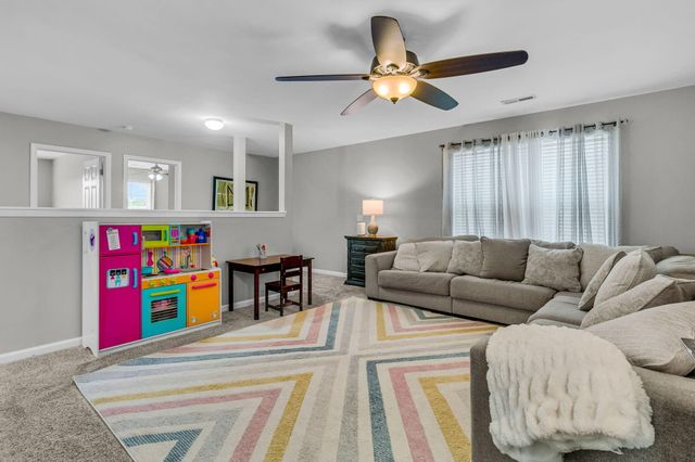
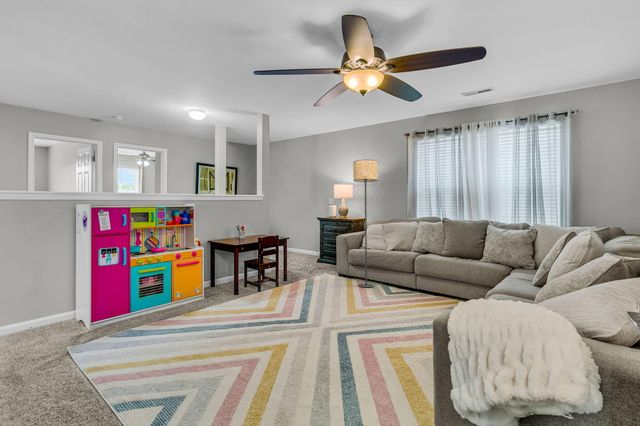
+ floor lamp (365, 223)
